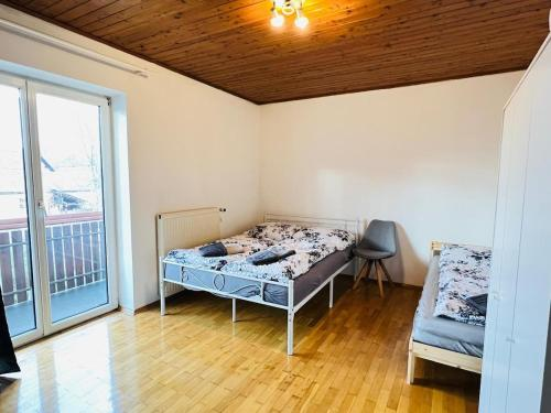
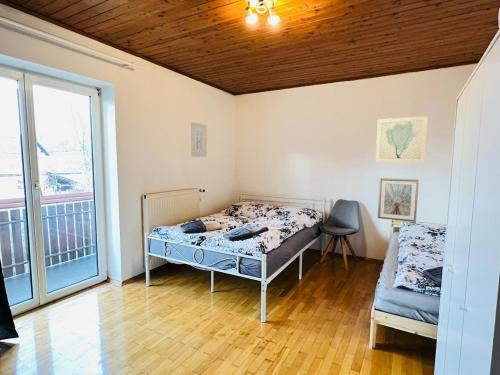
+ picture frame (397, 199)
+ wall art (199, 140)
+ wall art (400, 140)
